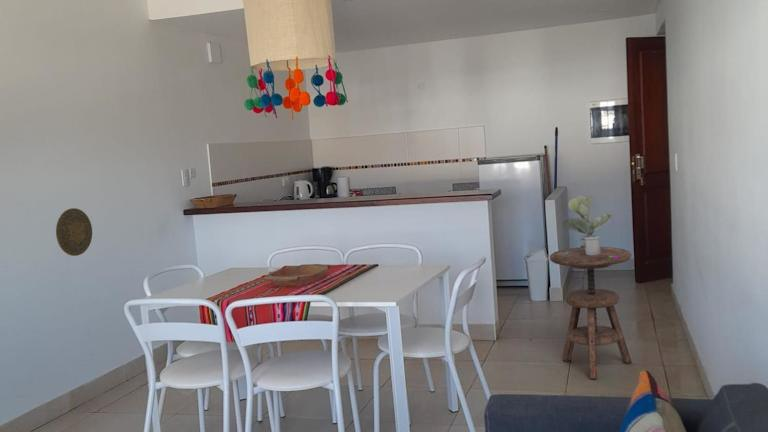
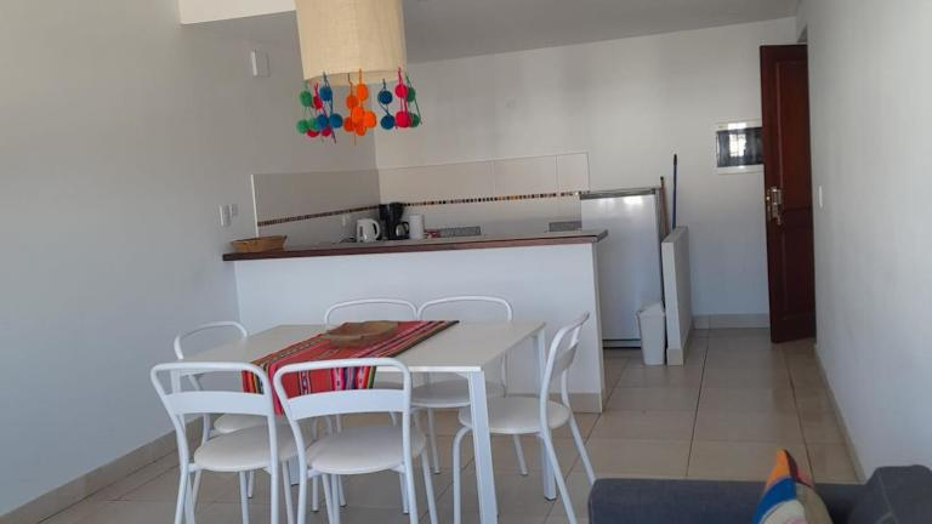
- potted plant (586, 223)
- decorative plate (76, 231)
- side table (592, 309)
